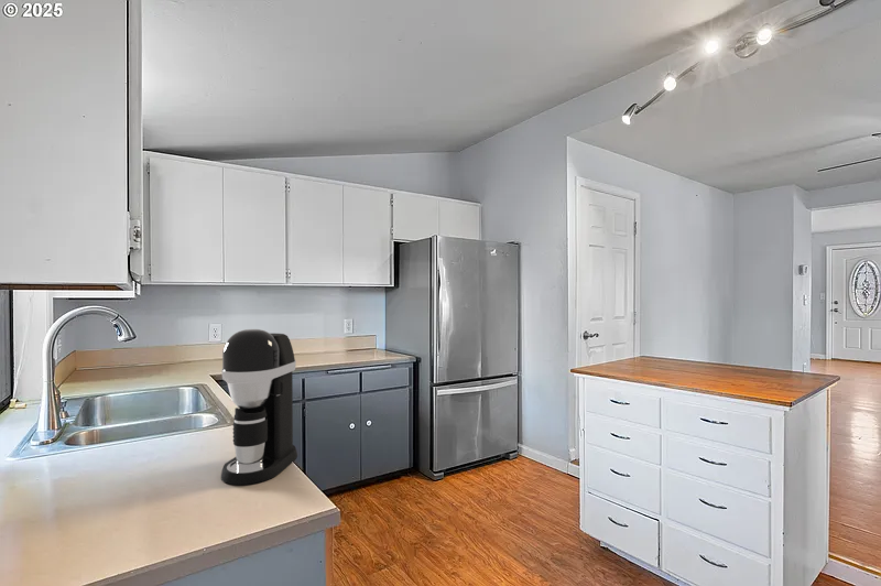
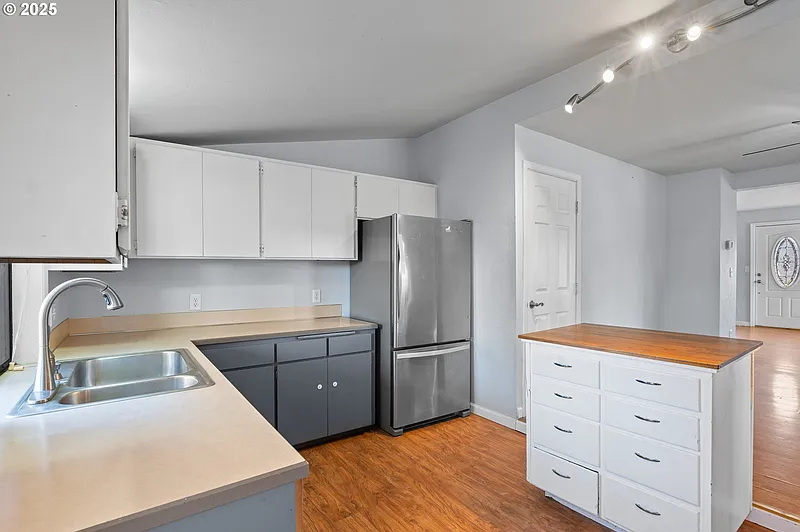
- coffee maker (261, 397)
